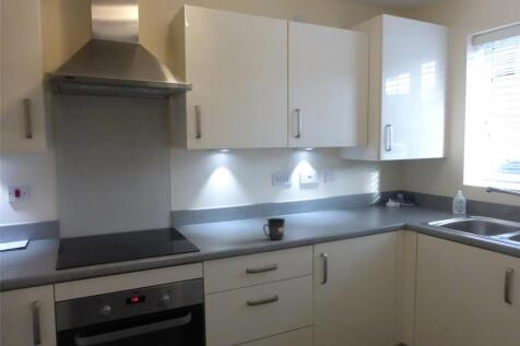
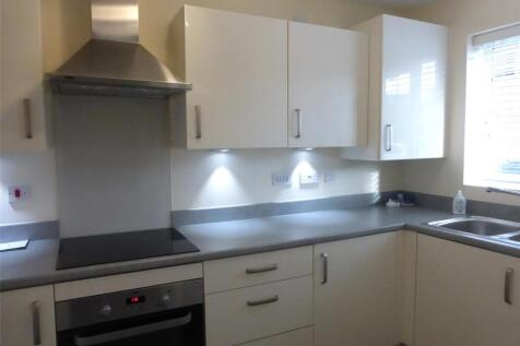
- mug (273, 229)
